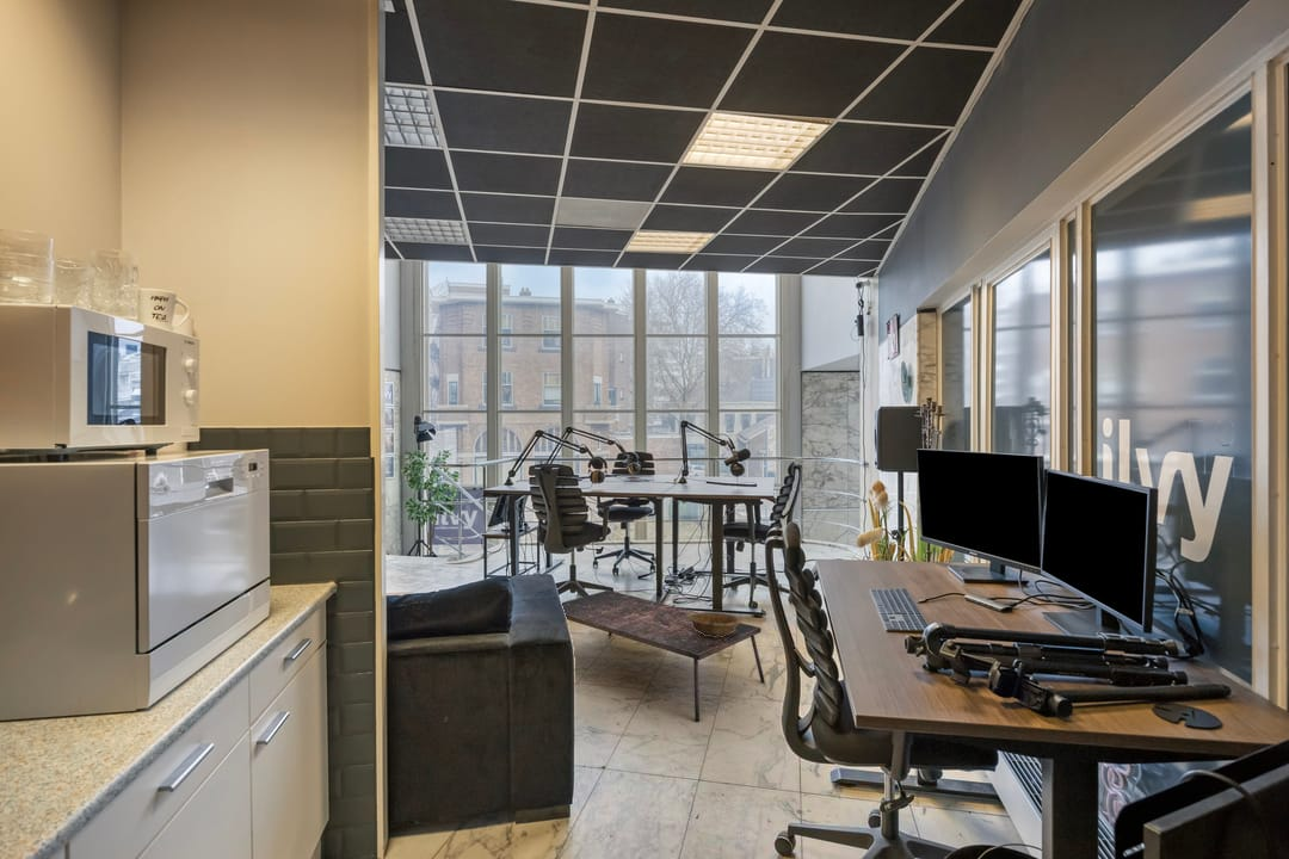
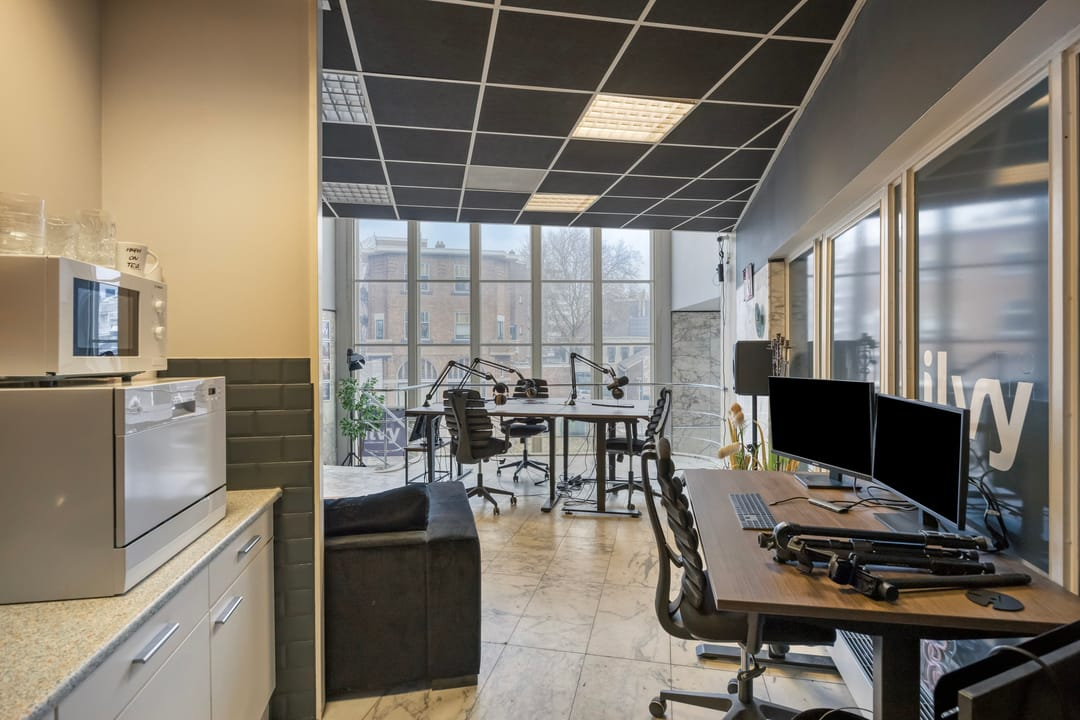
- coffee table (646, 643)
- decorative bowl (714, 624)
